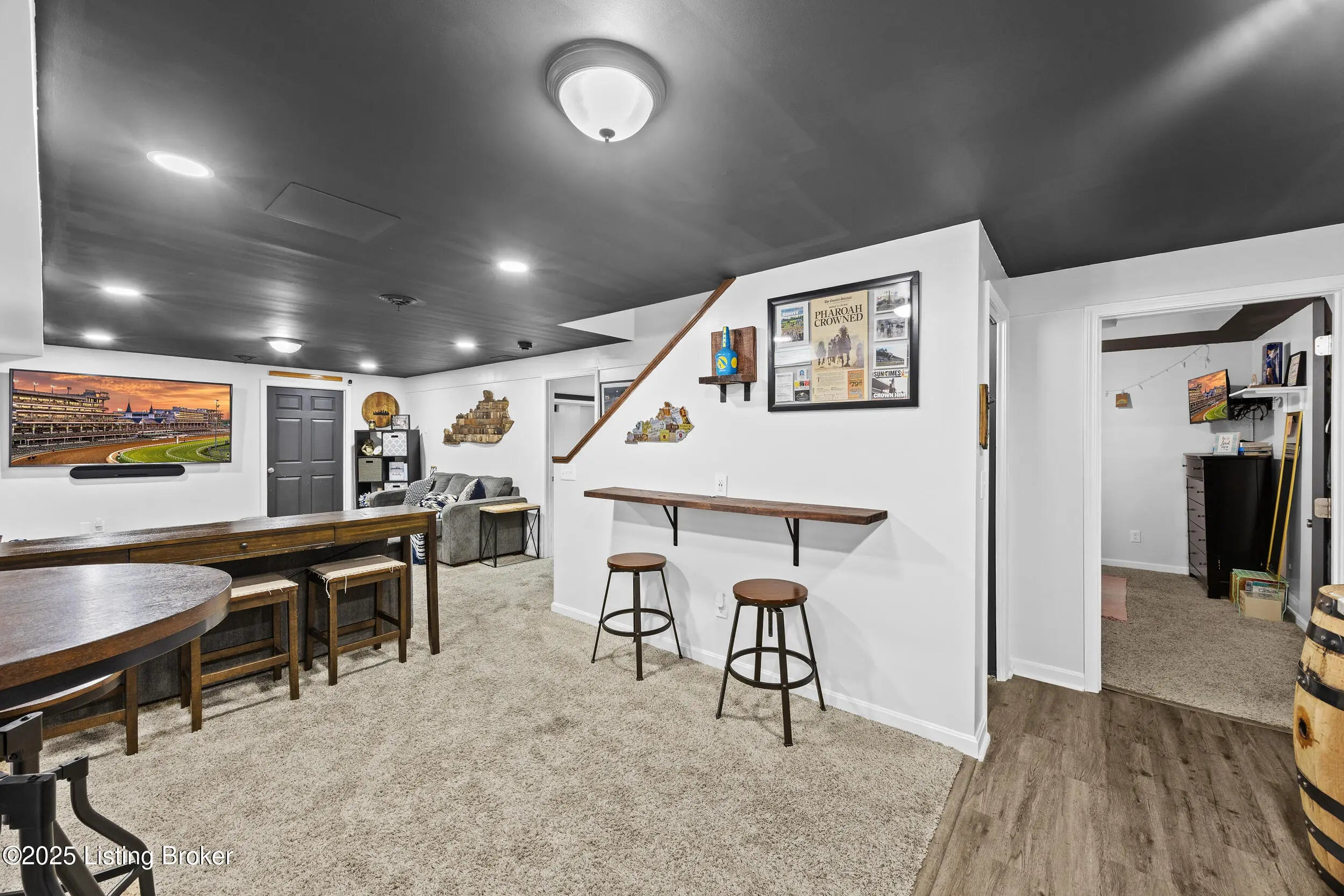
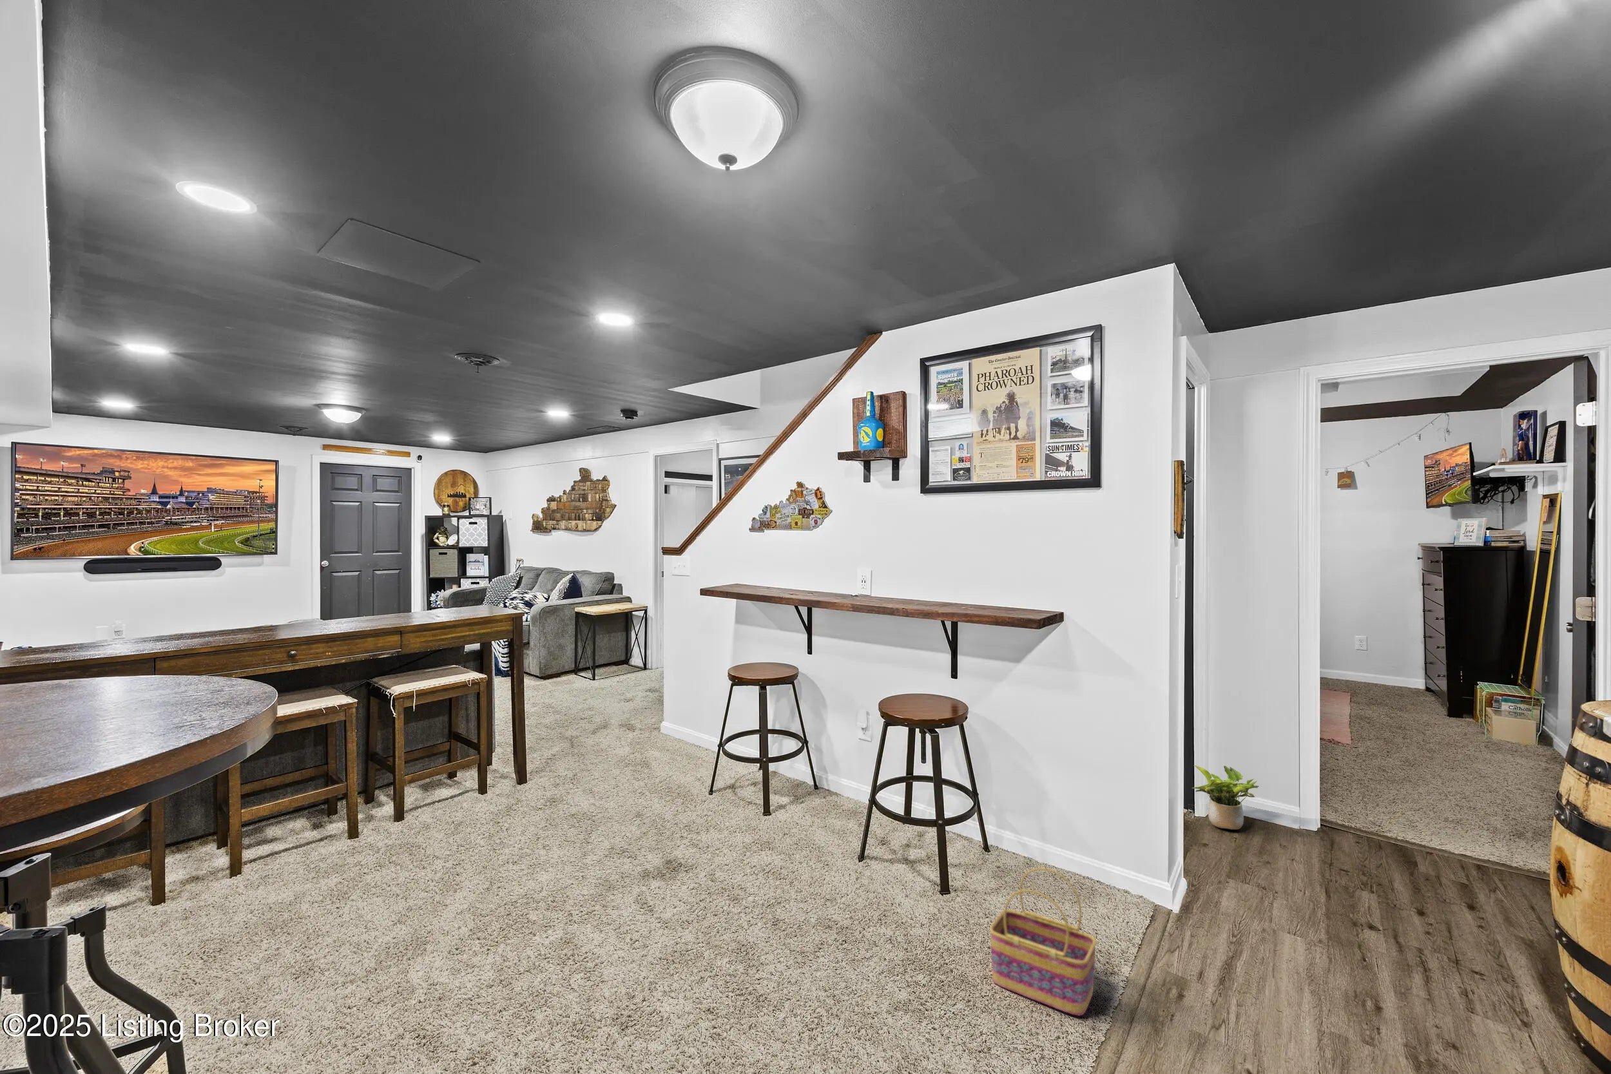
+ potted plant (1224, 796)
+ basket (1042, 933)
